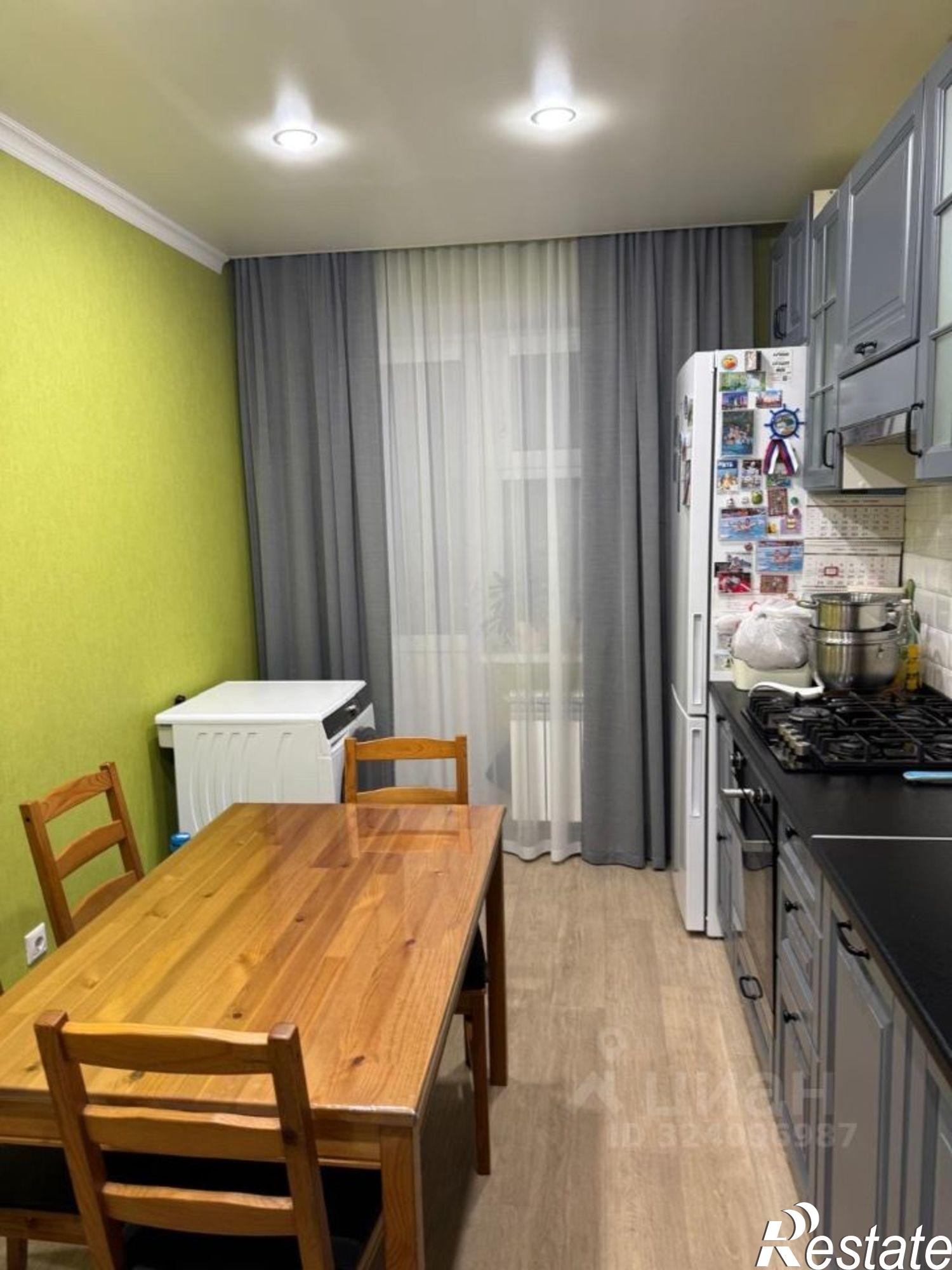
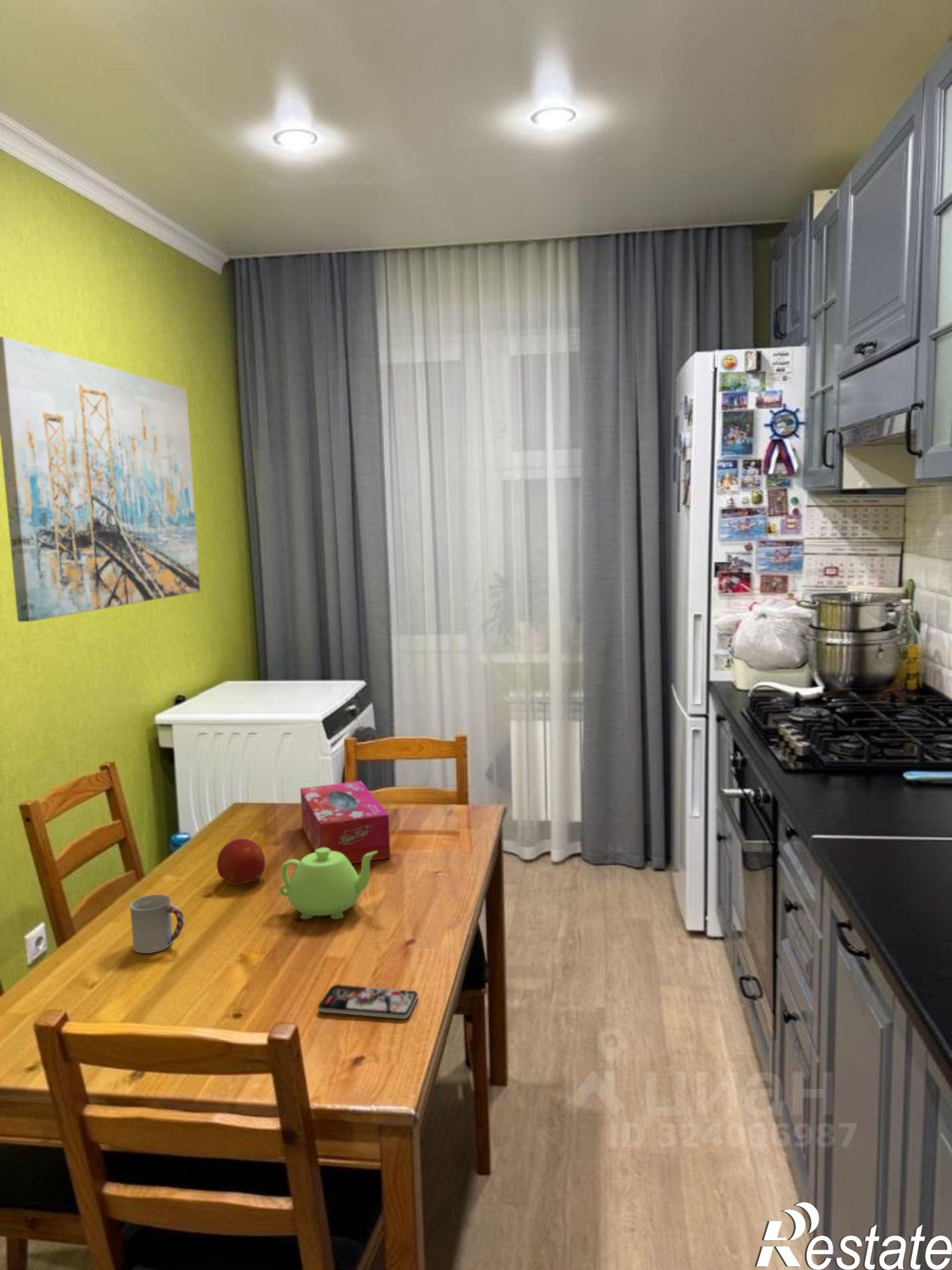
+ tissue box (343, 821)
+ teapot (328, 879)
+ wall art (114, 488)
+ smartphone (368, 996)
+ fruit (241, 860)
+ cup (159, 924)
